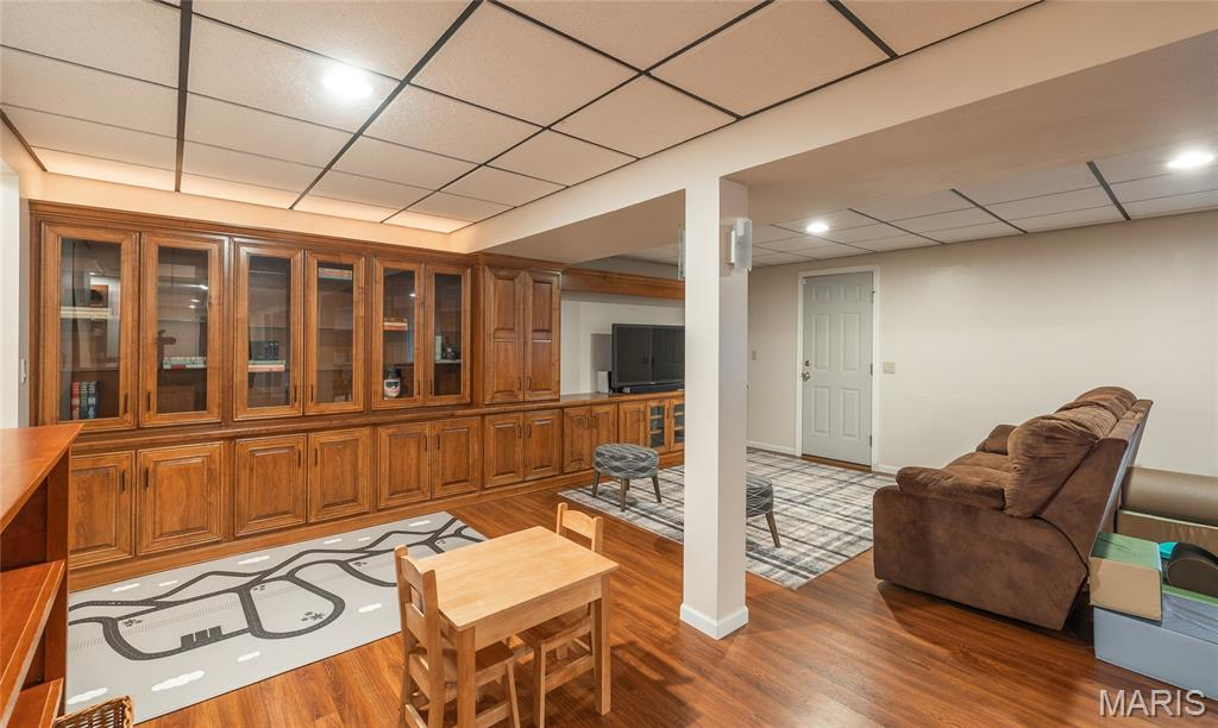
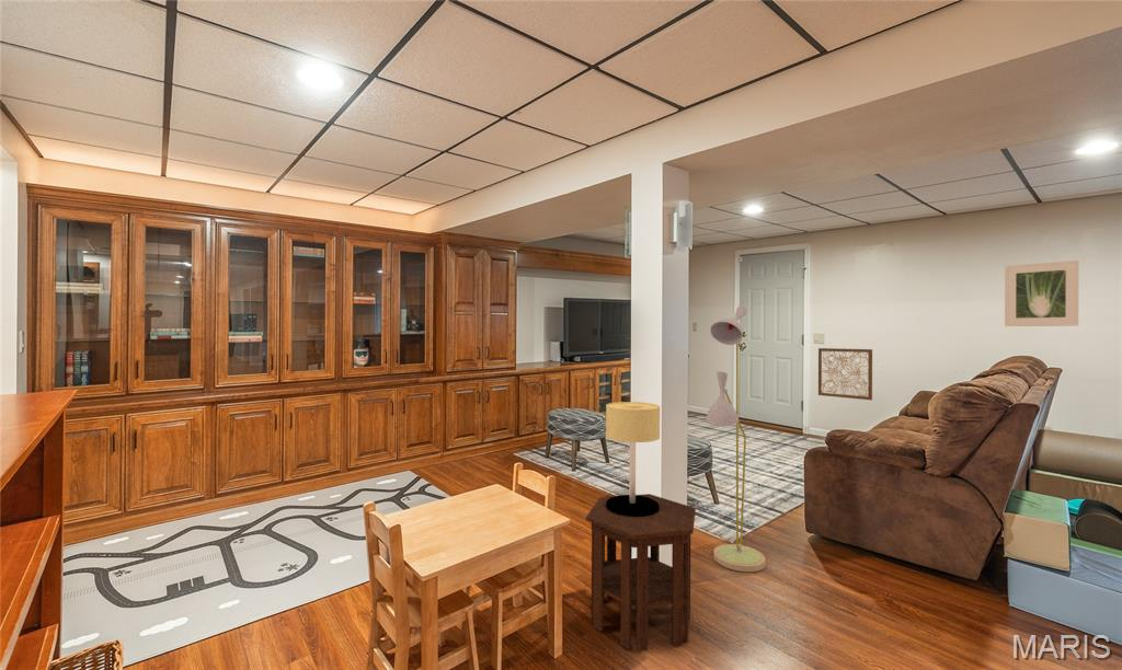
+ table lamp (632, 454)
+ floor lamp (736, 435)
+ wall art (844, 374)
+ side table (641, 565)
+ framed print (1040, 294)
